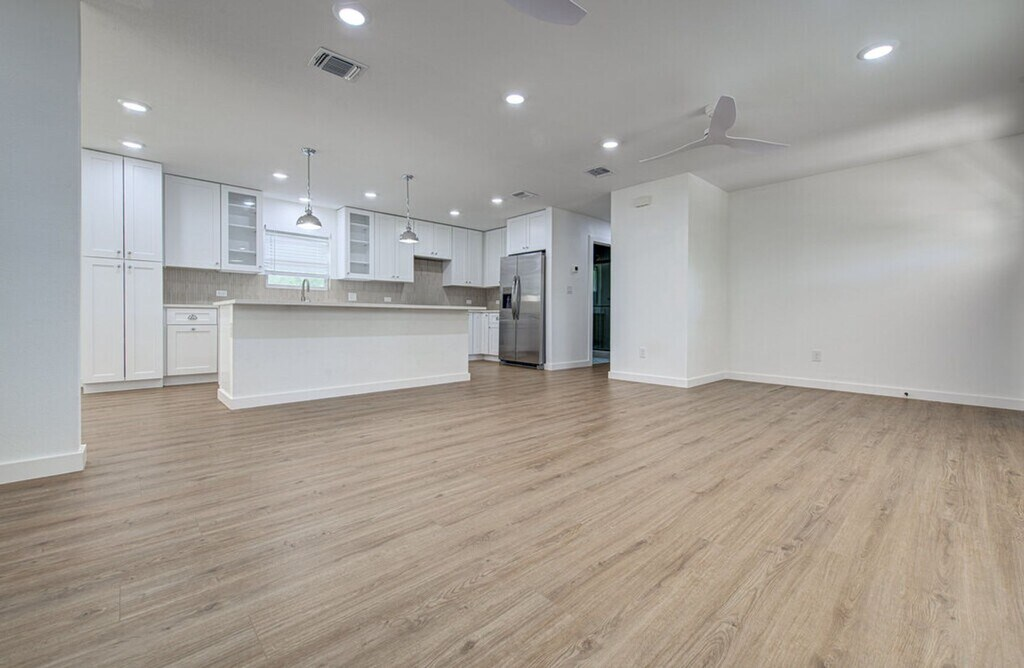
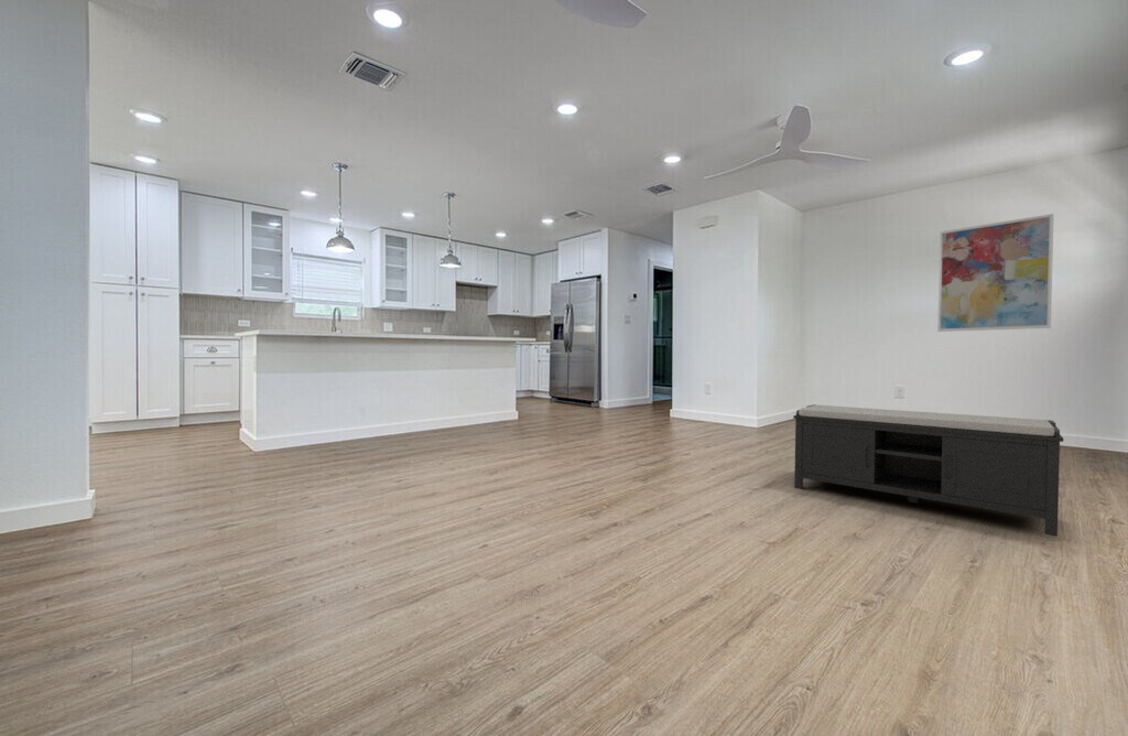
+ bench (911, 457)
+ wall art (991, 277)
